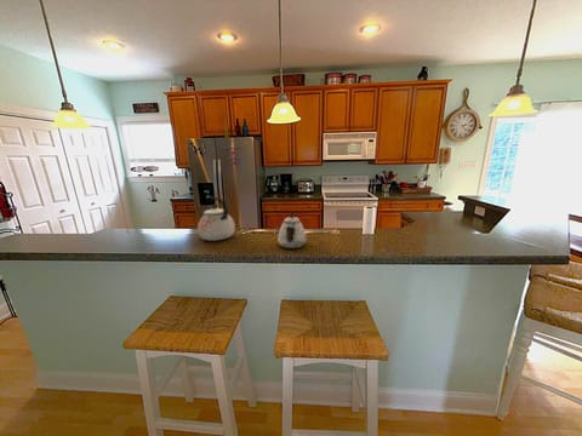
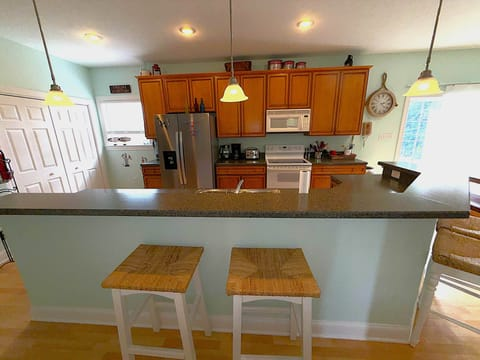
- kettle (215, 217)
- teapot (292, 229)
